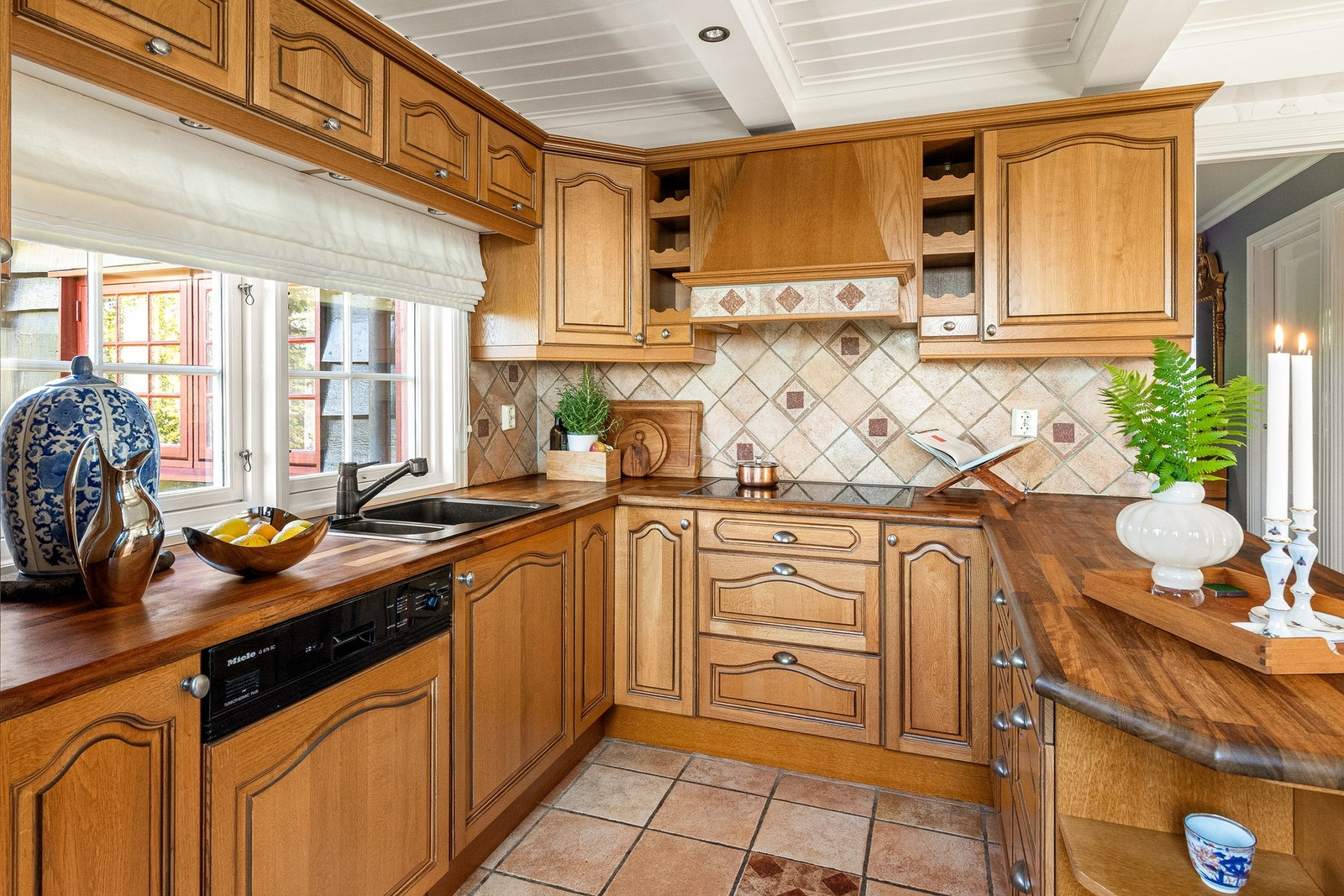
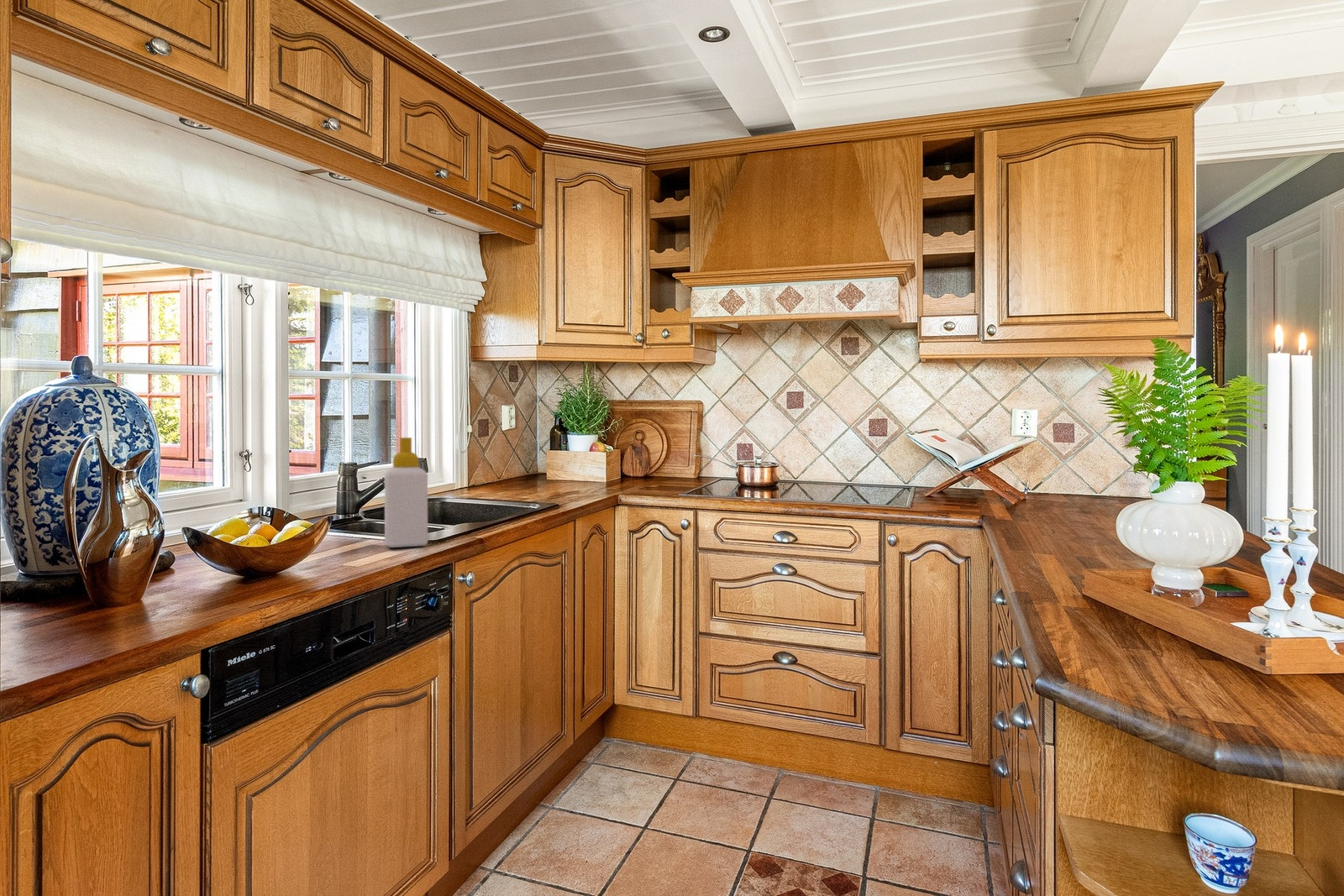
+ soap bottle (406, 491)
